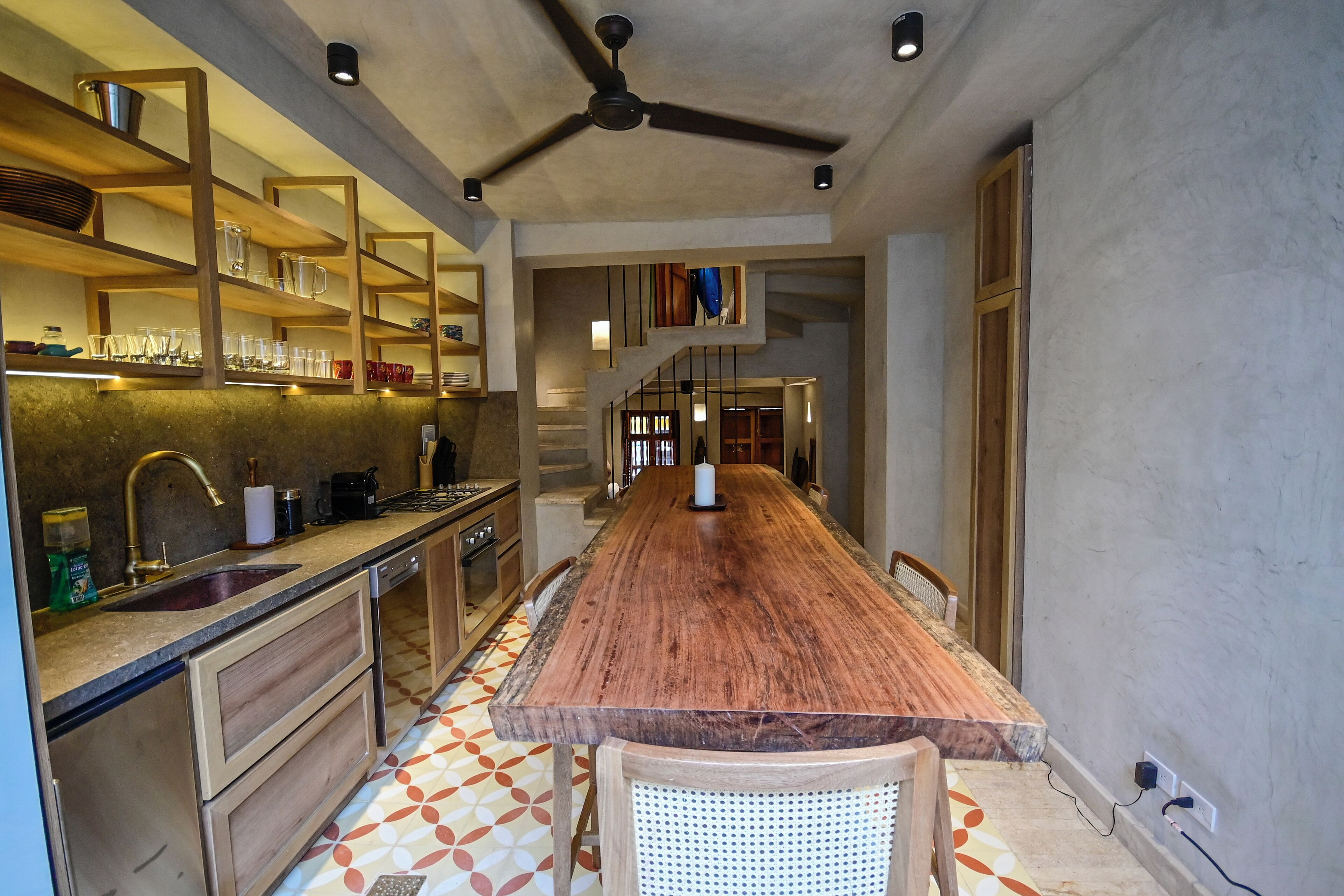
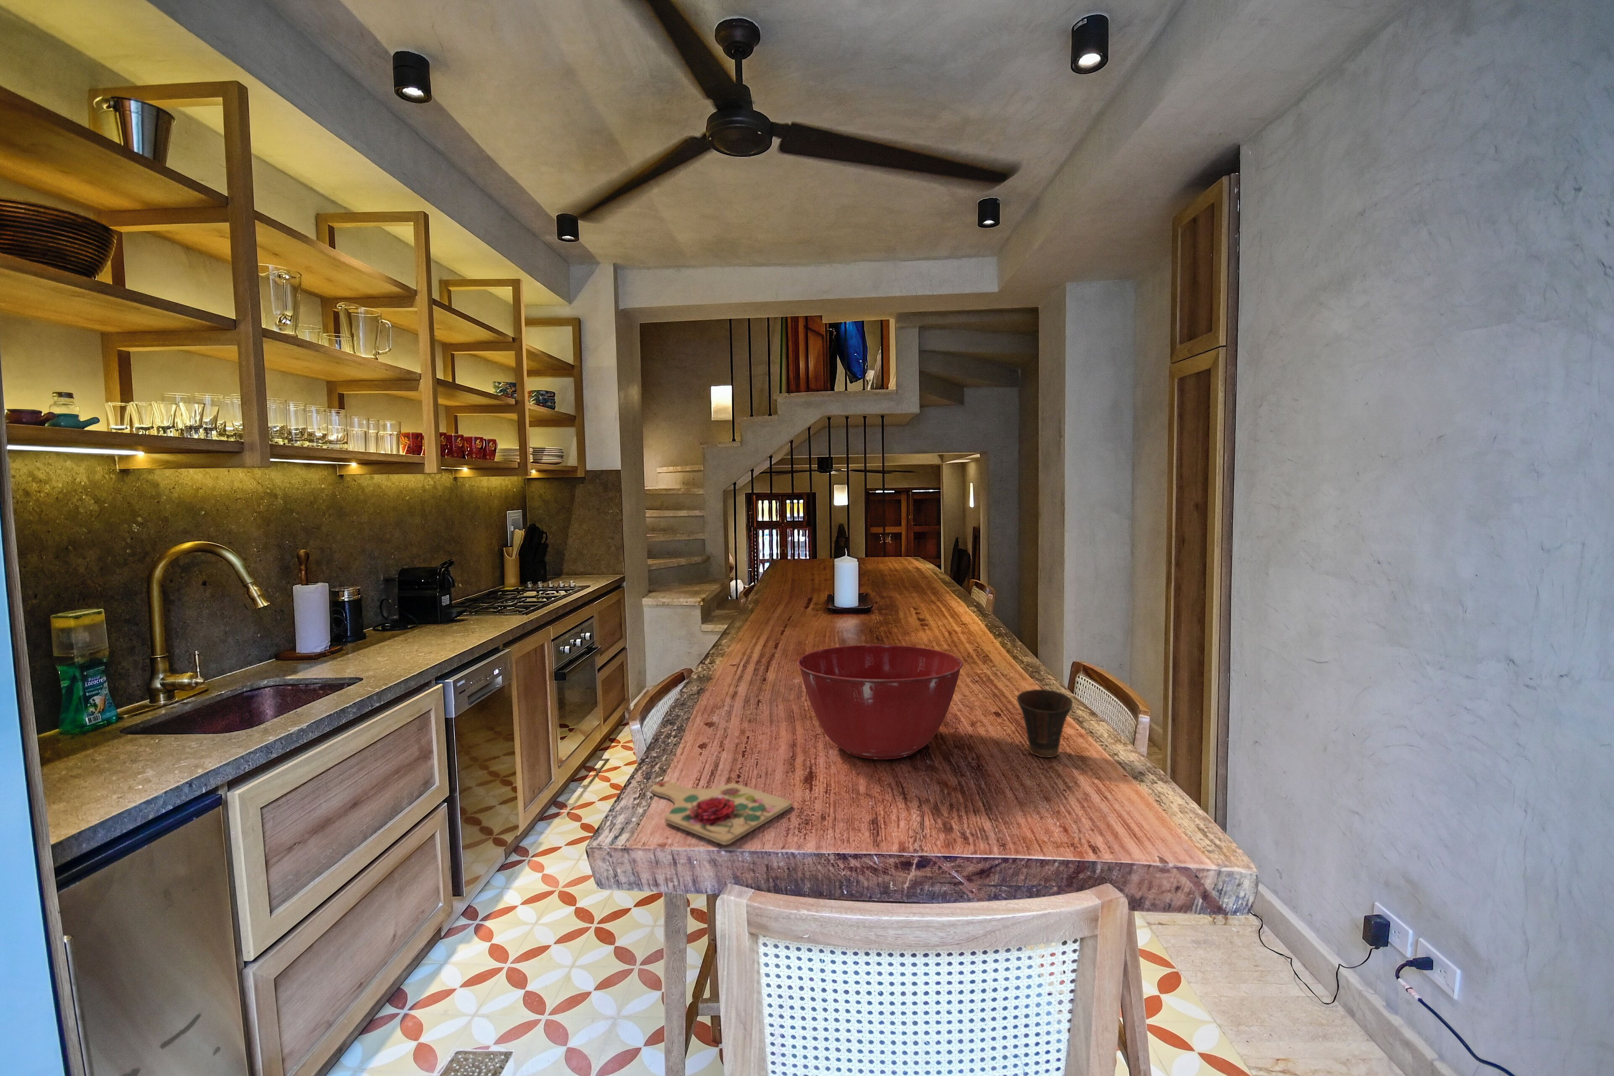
+ cutting board (705, 796)
+ cup (1044, 725)
+ mixing bowl (879, 703)
